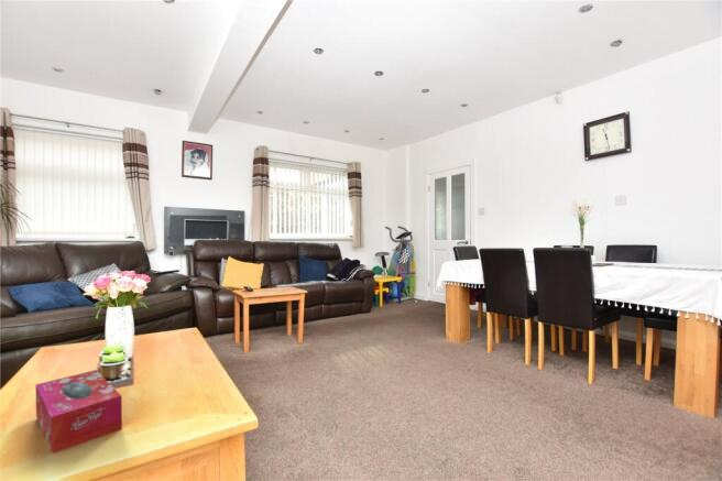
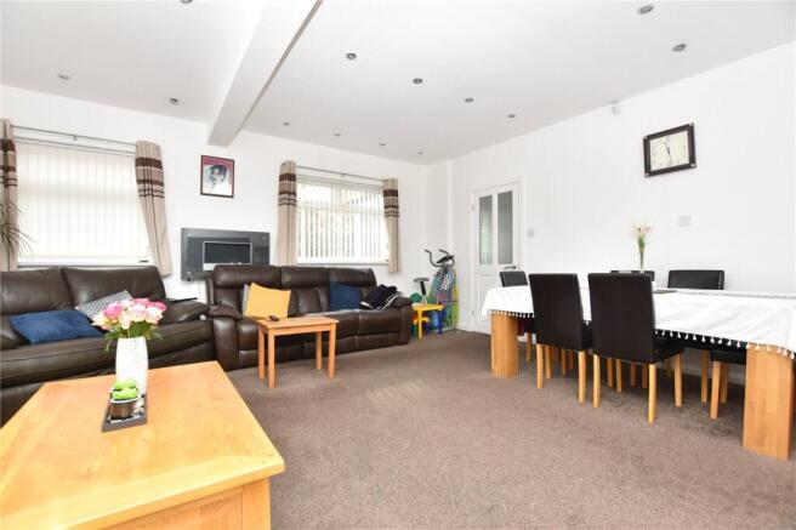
- tissue box (77, 406)
